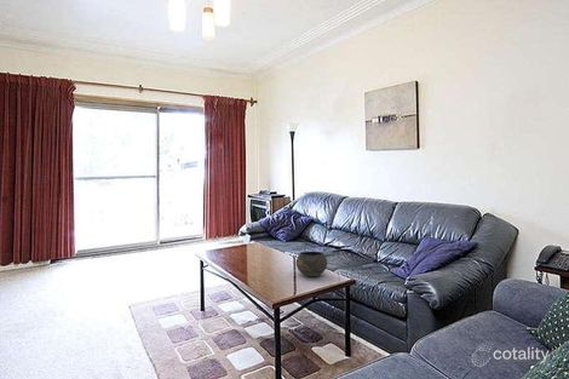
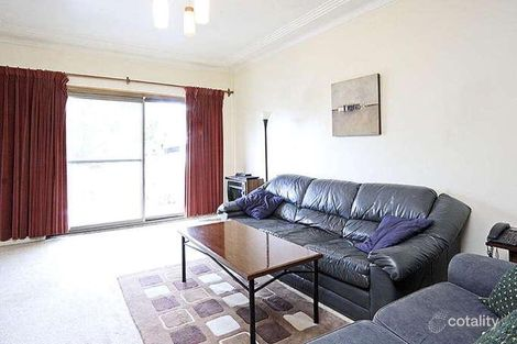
- bowl (311, 264)
